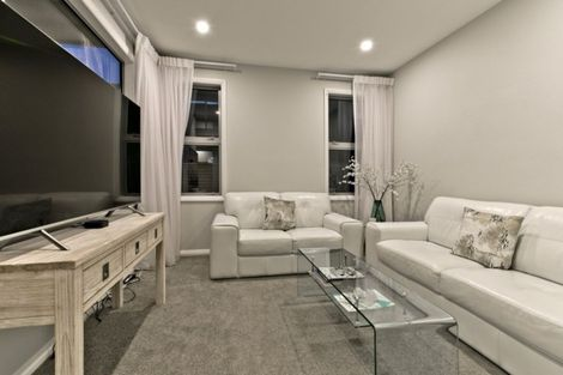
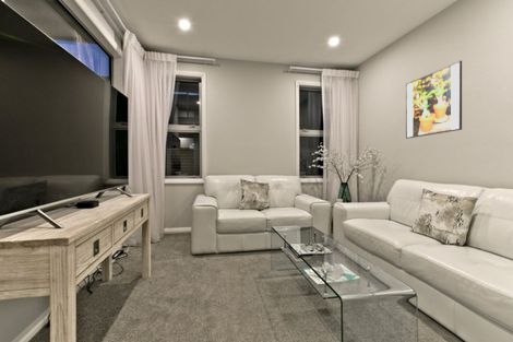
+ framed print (430, 104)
